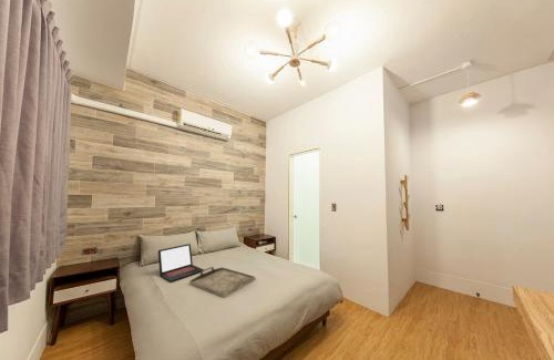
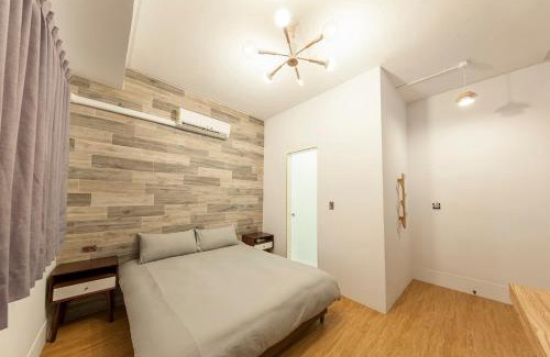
- laptop (181, 260)
- serving tray (223, 277)
